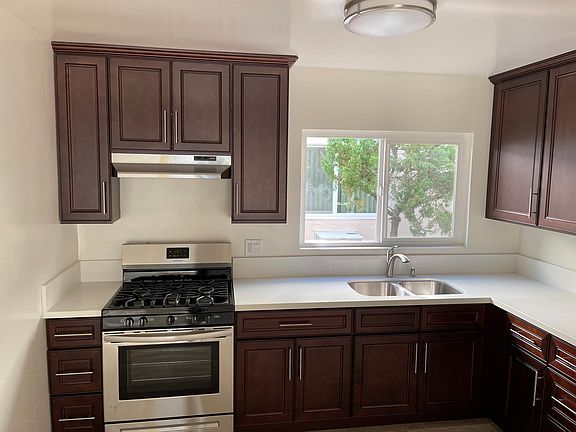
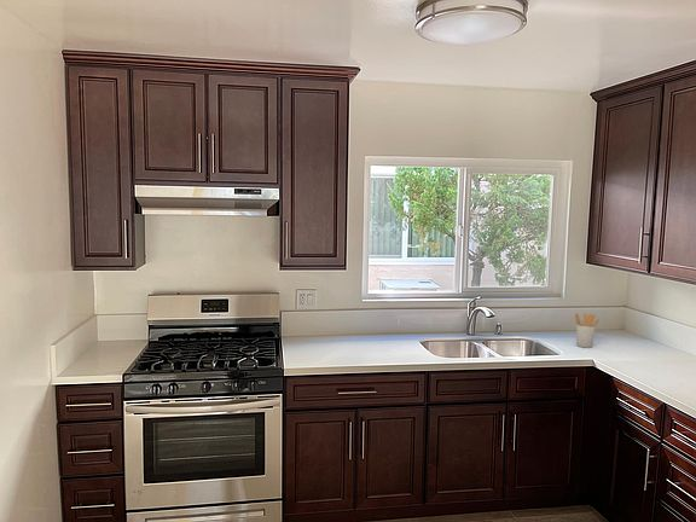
+ utensil holder (586, 329)
